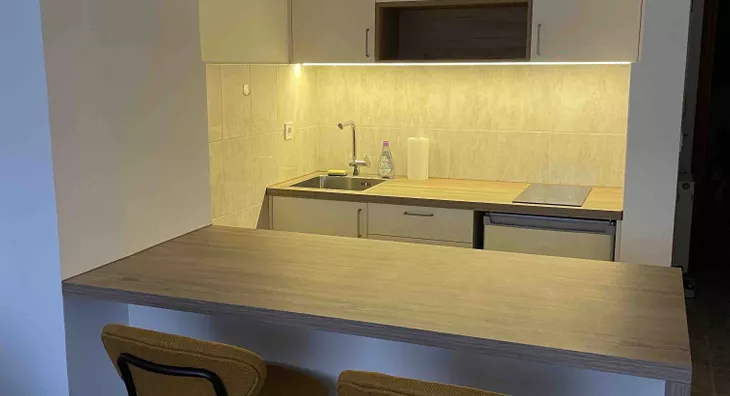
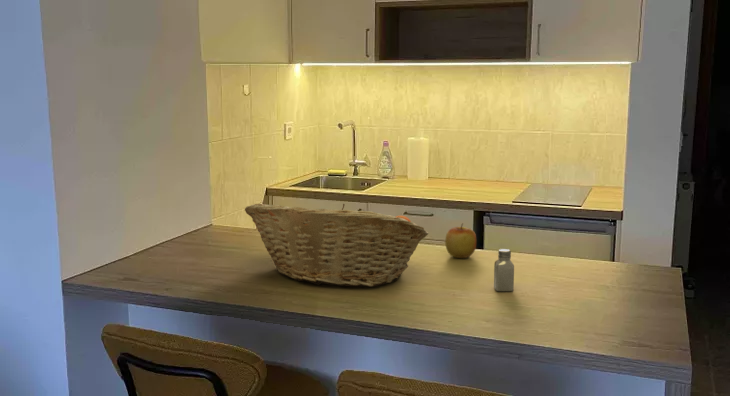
+ fruit basket (335, 236)
+ apple (460, 239)
+ saltshaker (504, 269)
